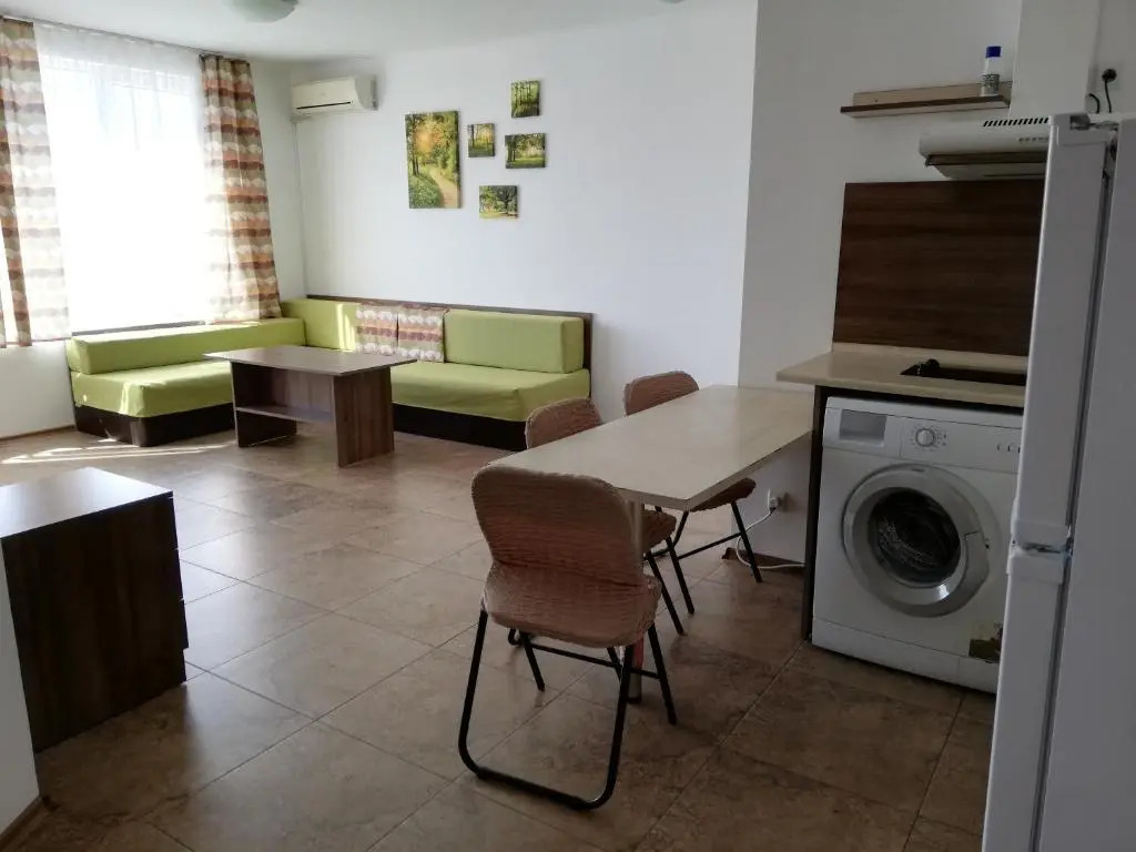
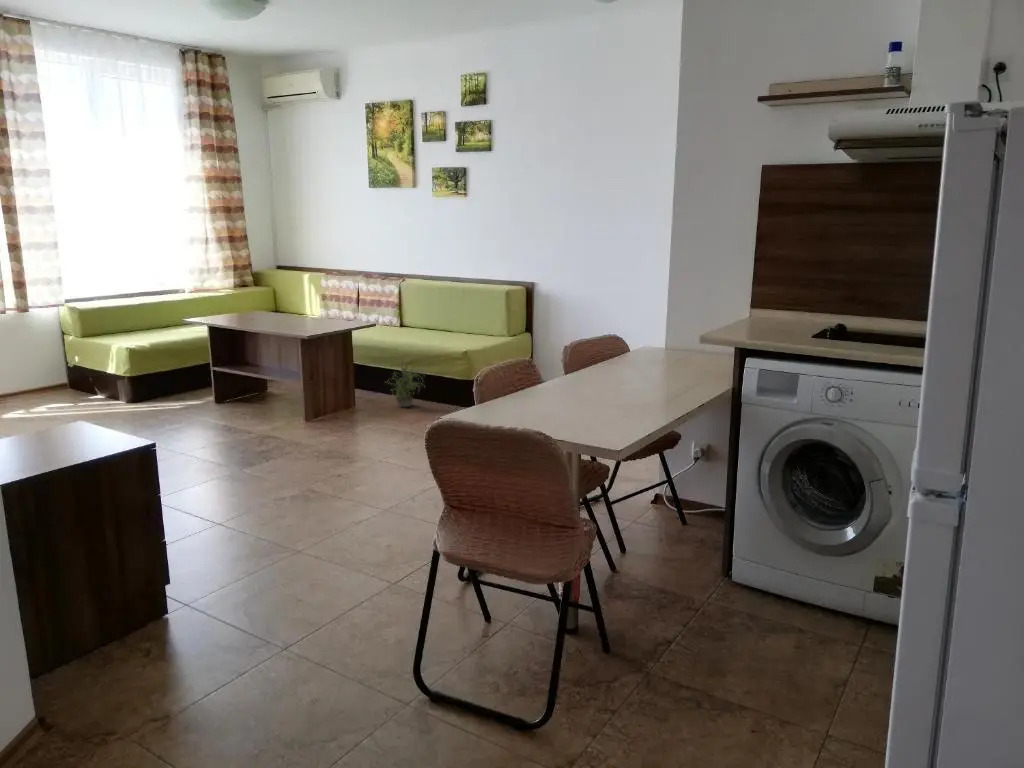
+ potted plant (407, 382)
